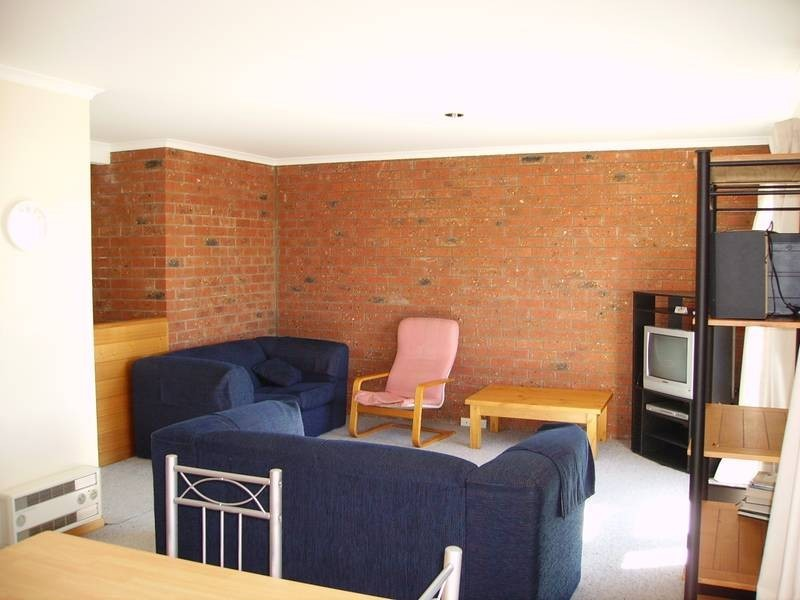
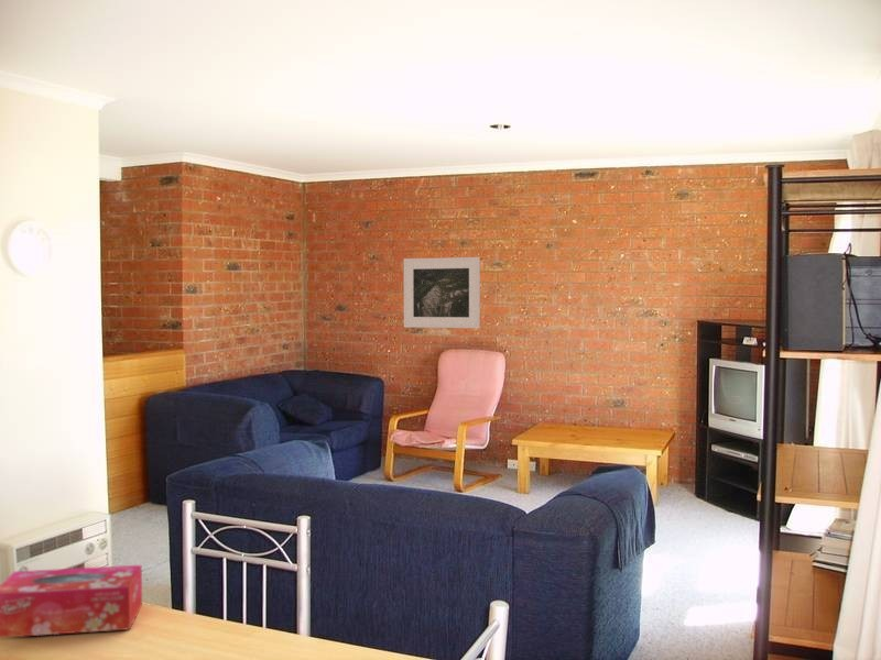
+ tissue box (70, 600)
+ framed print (440, 293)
